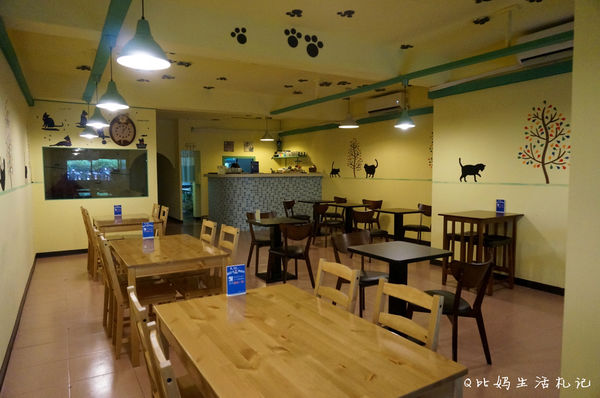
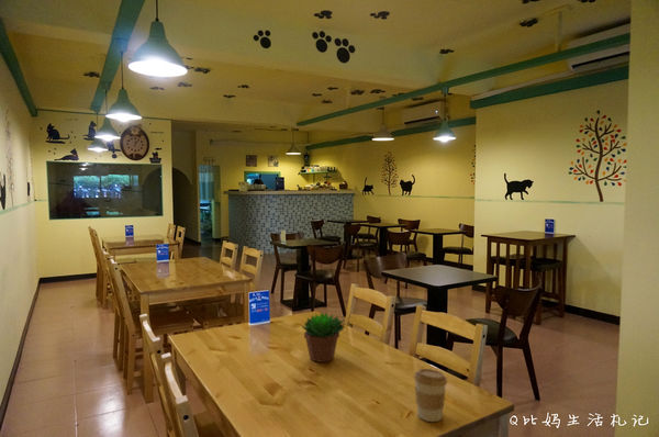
+ succulent plant (323, 335)
+ coffee cup (429, 393)
